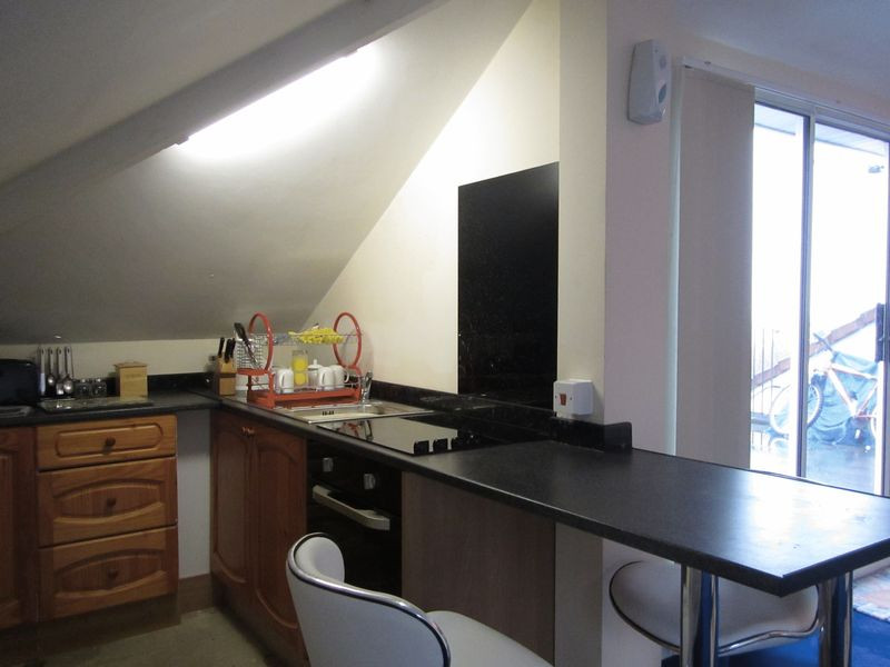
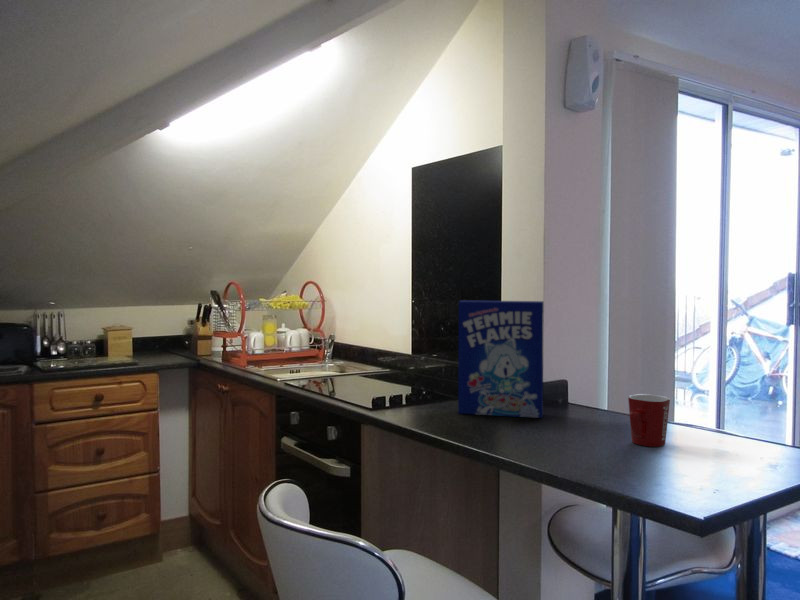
+ mug (644, 421)
+ cereal box (500, 357)
